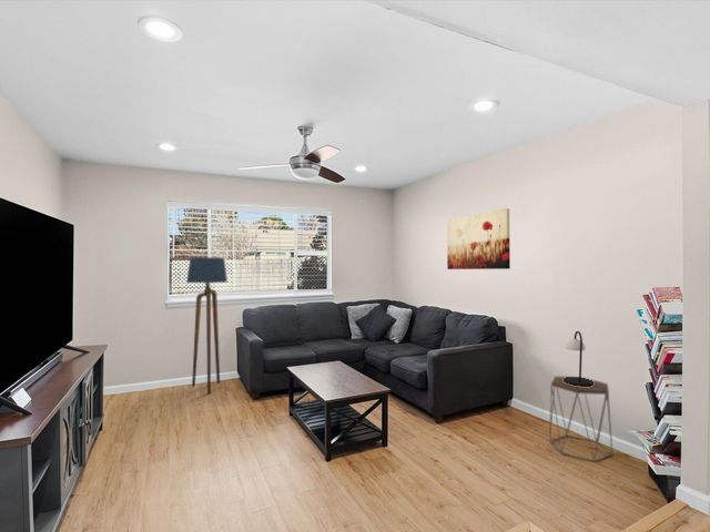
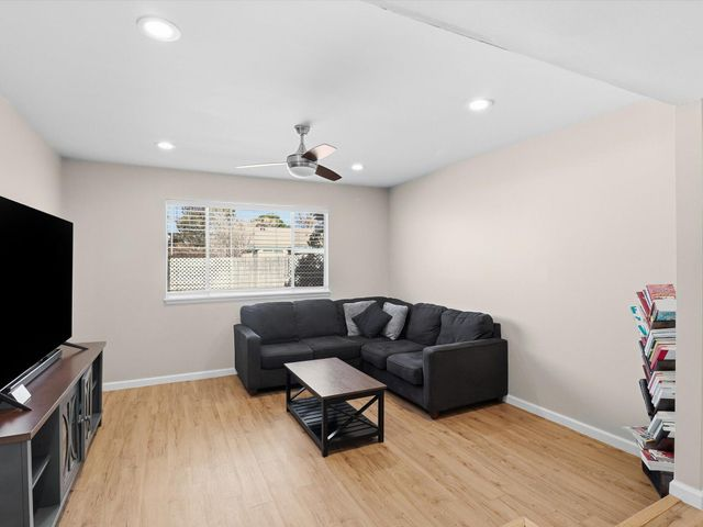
- floor lamp (207, 323)
- side table (582, 415)
- table lamp (580, 356)
- wall art (475, 242)
